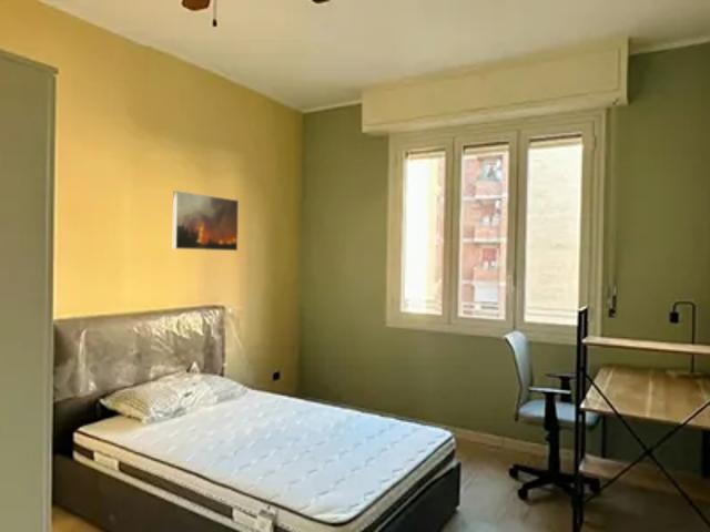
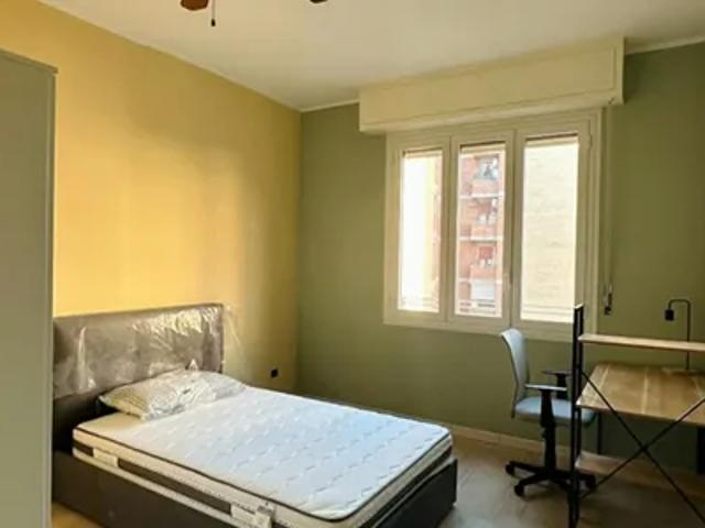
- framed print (207, 223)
